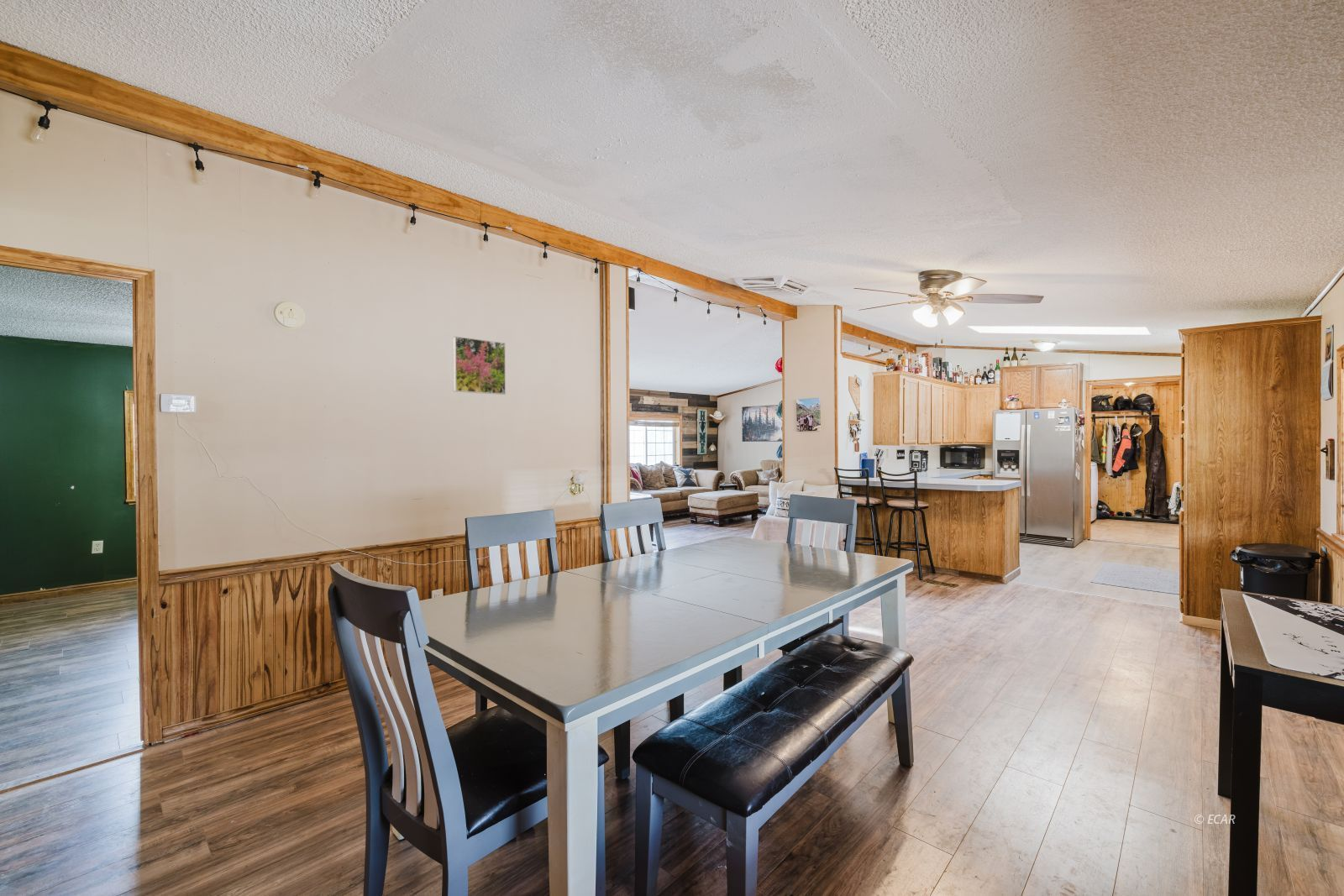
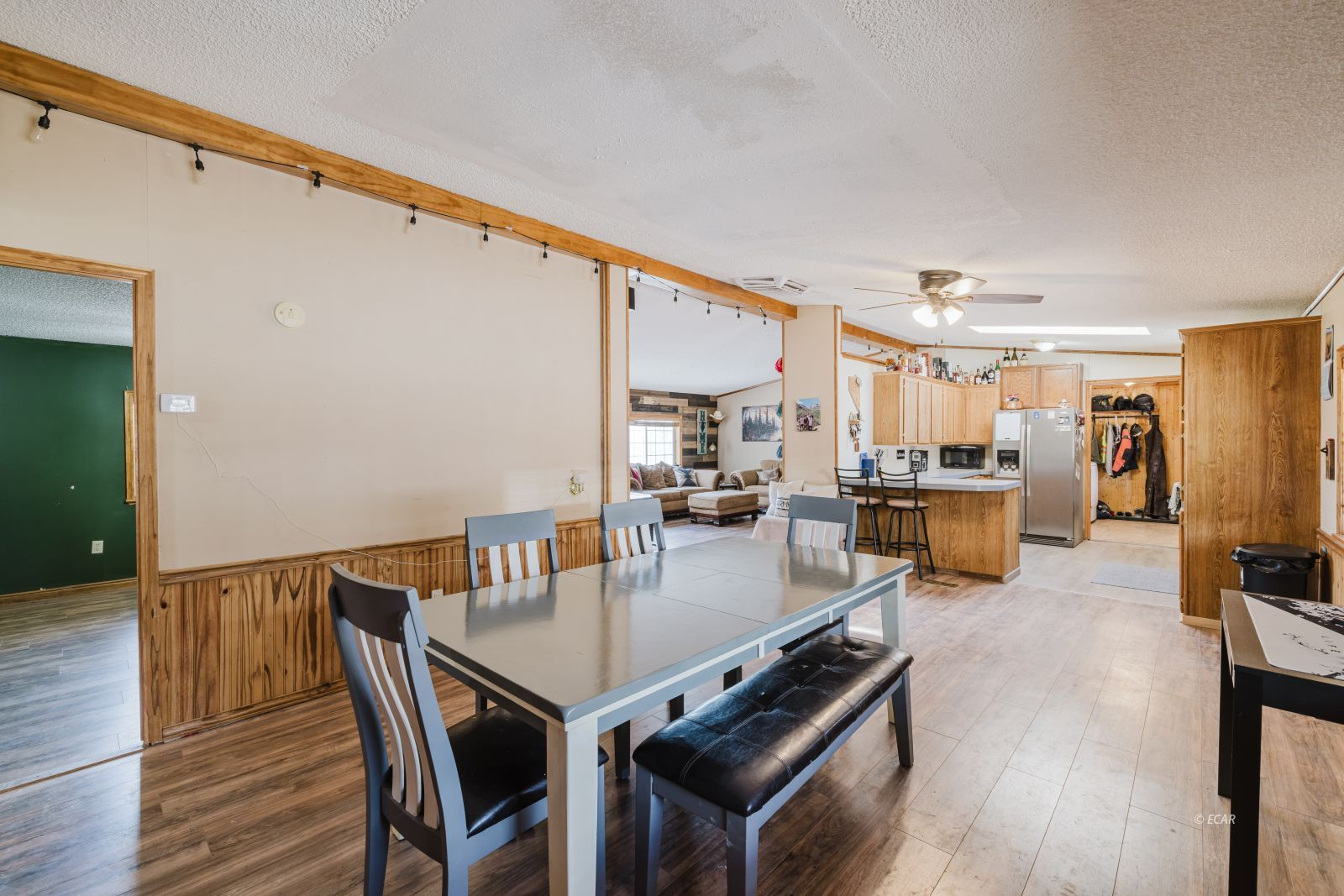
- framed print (480, 366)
